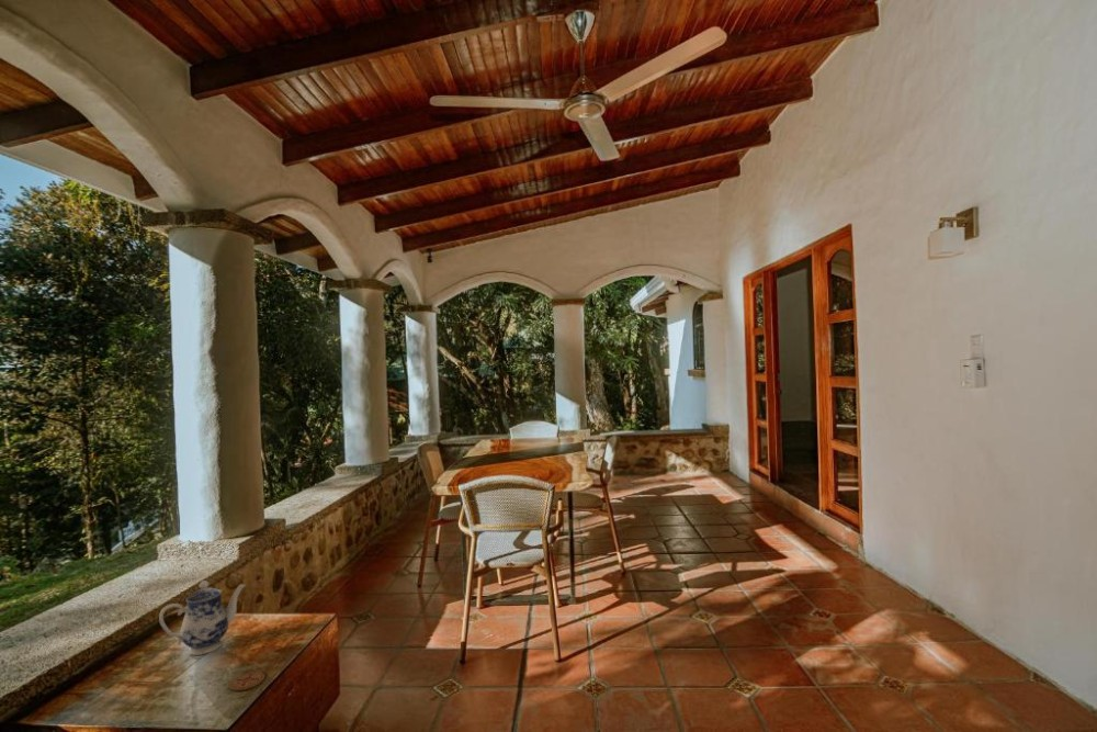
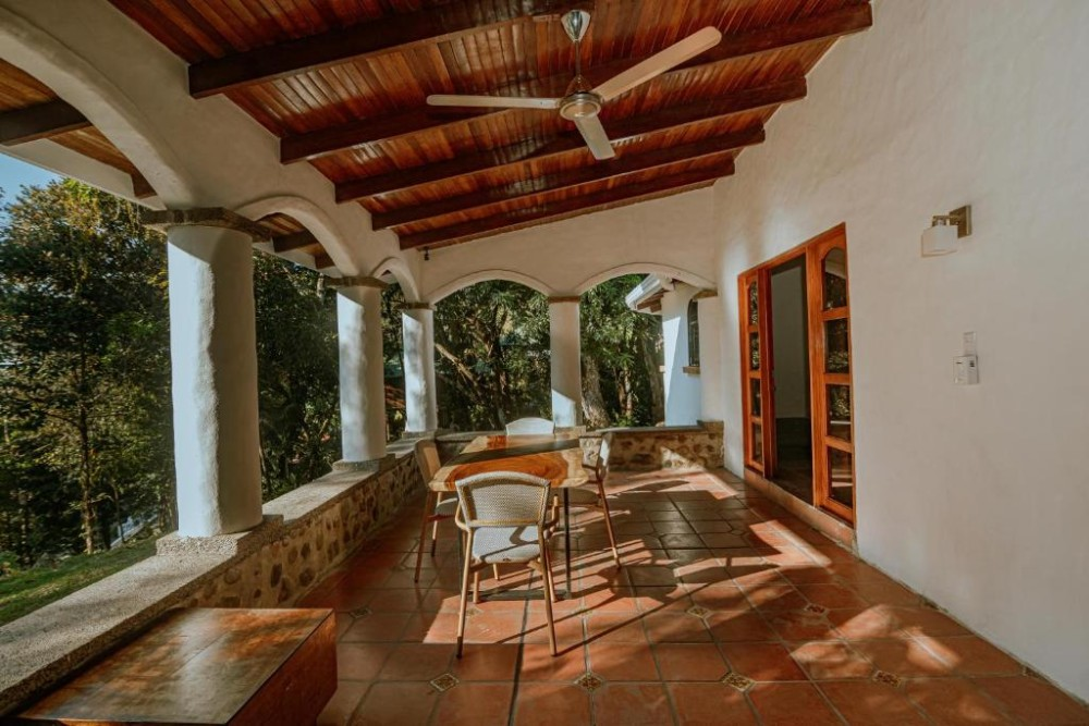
- coaster (247, 680)
- teapot (204, 613)
